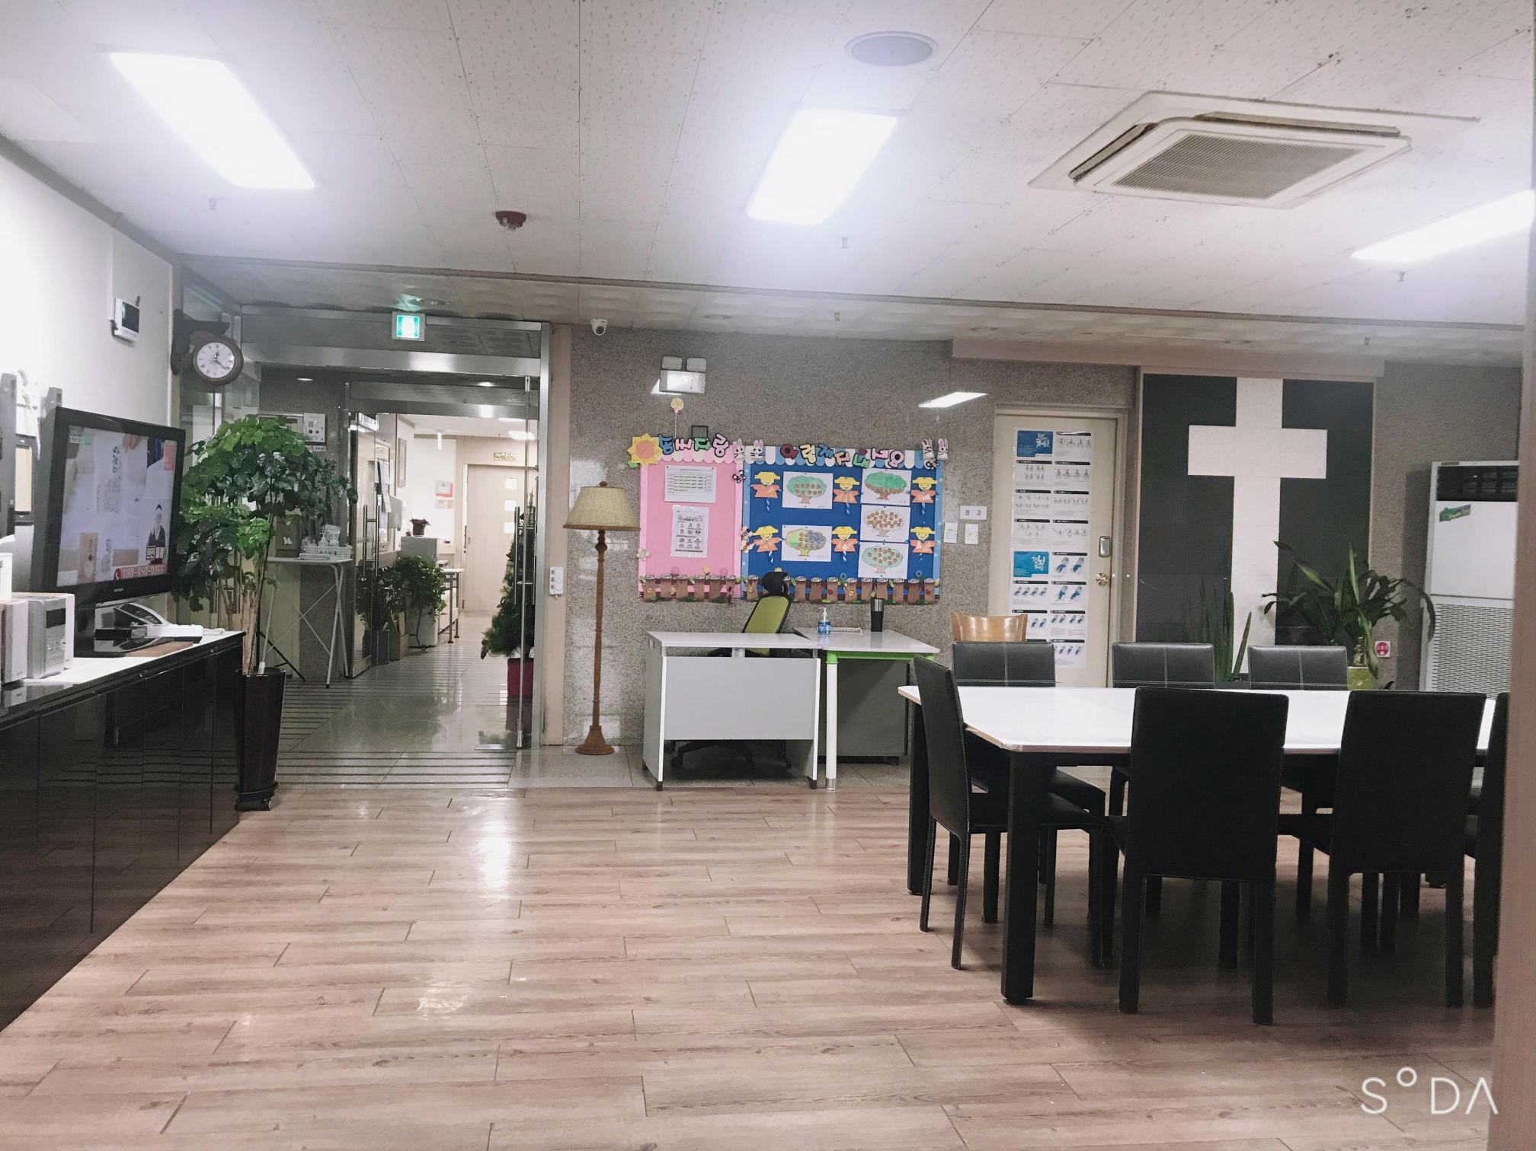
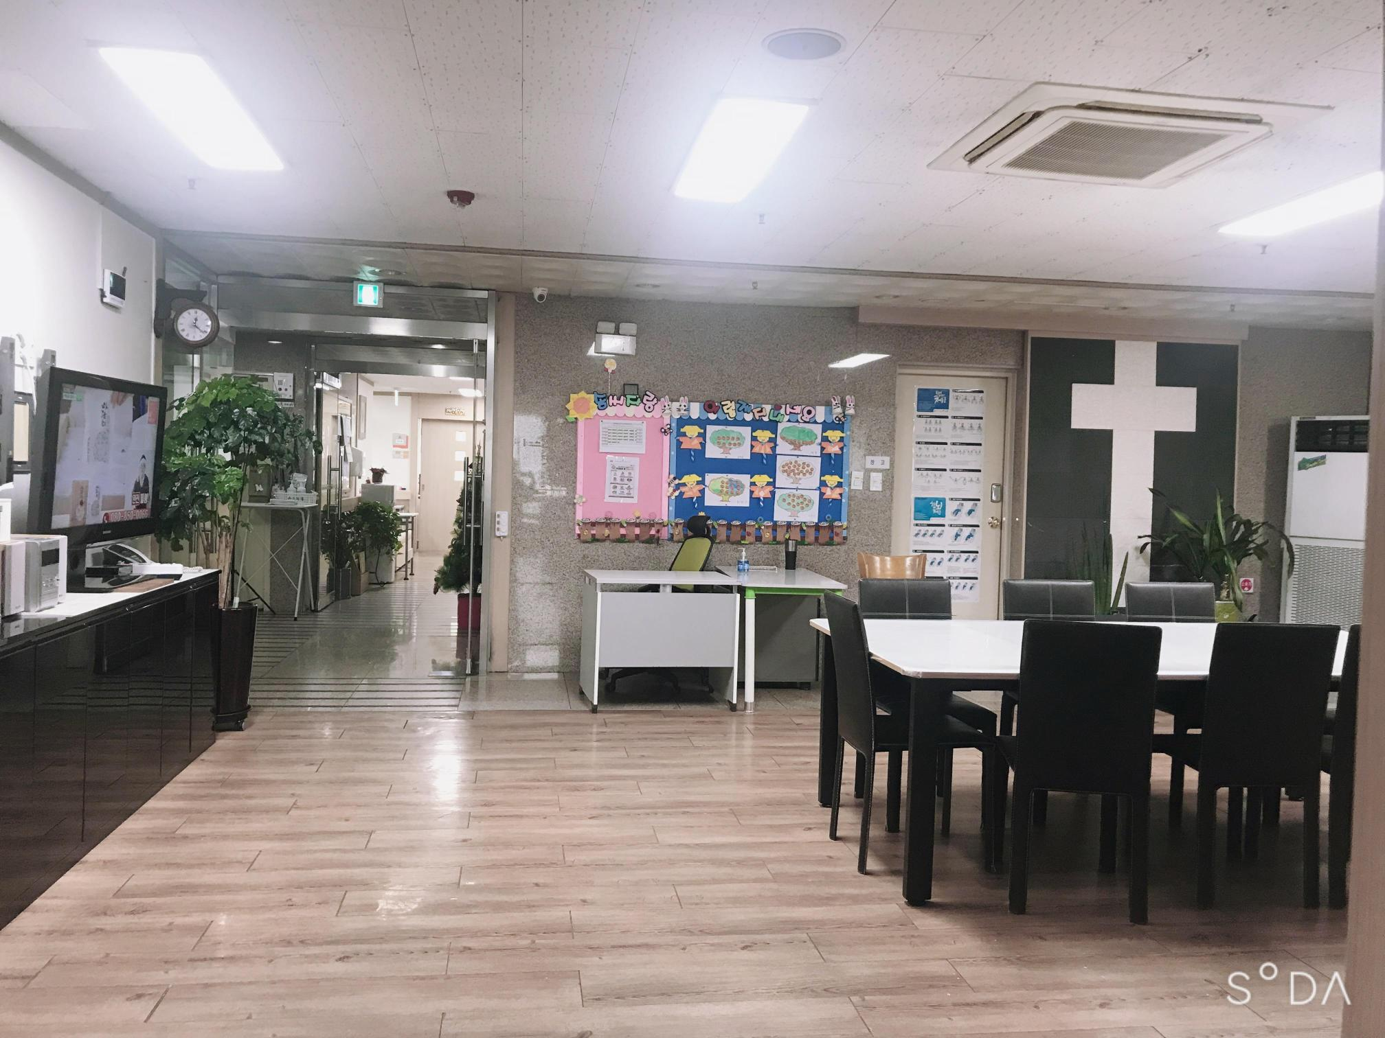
- floor lamp (599, 615)
